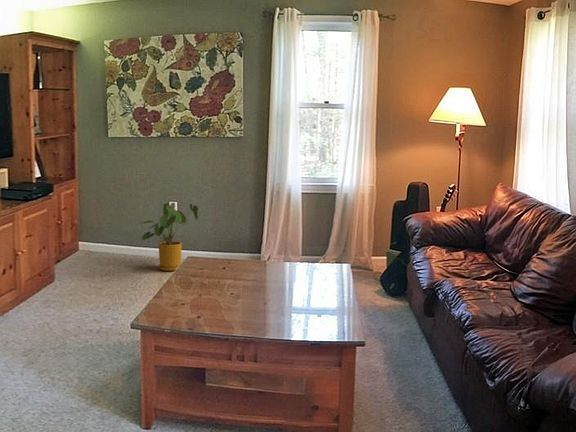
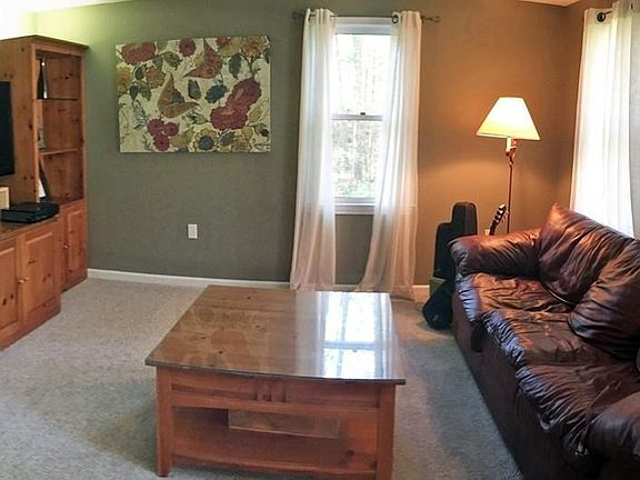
- house plant (169, 236)
